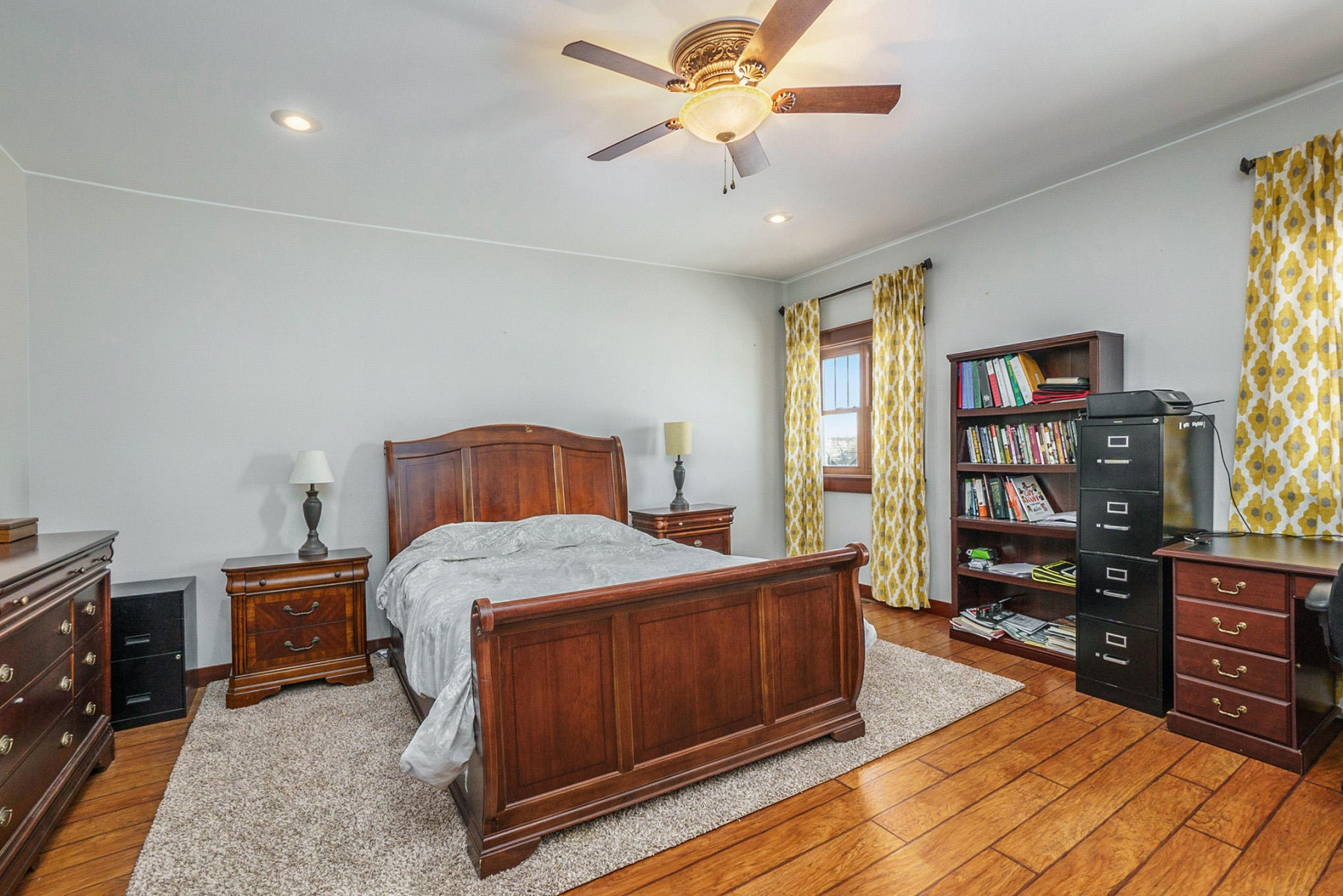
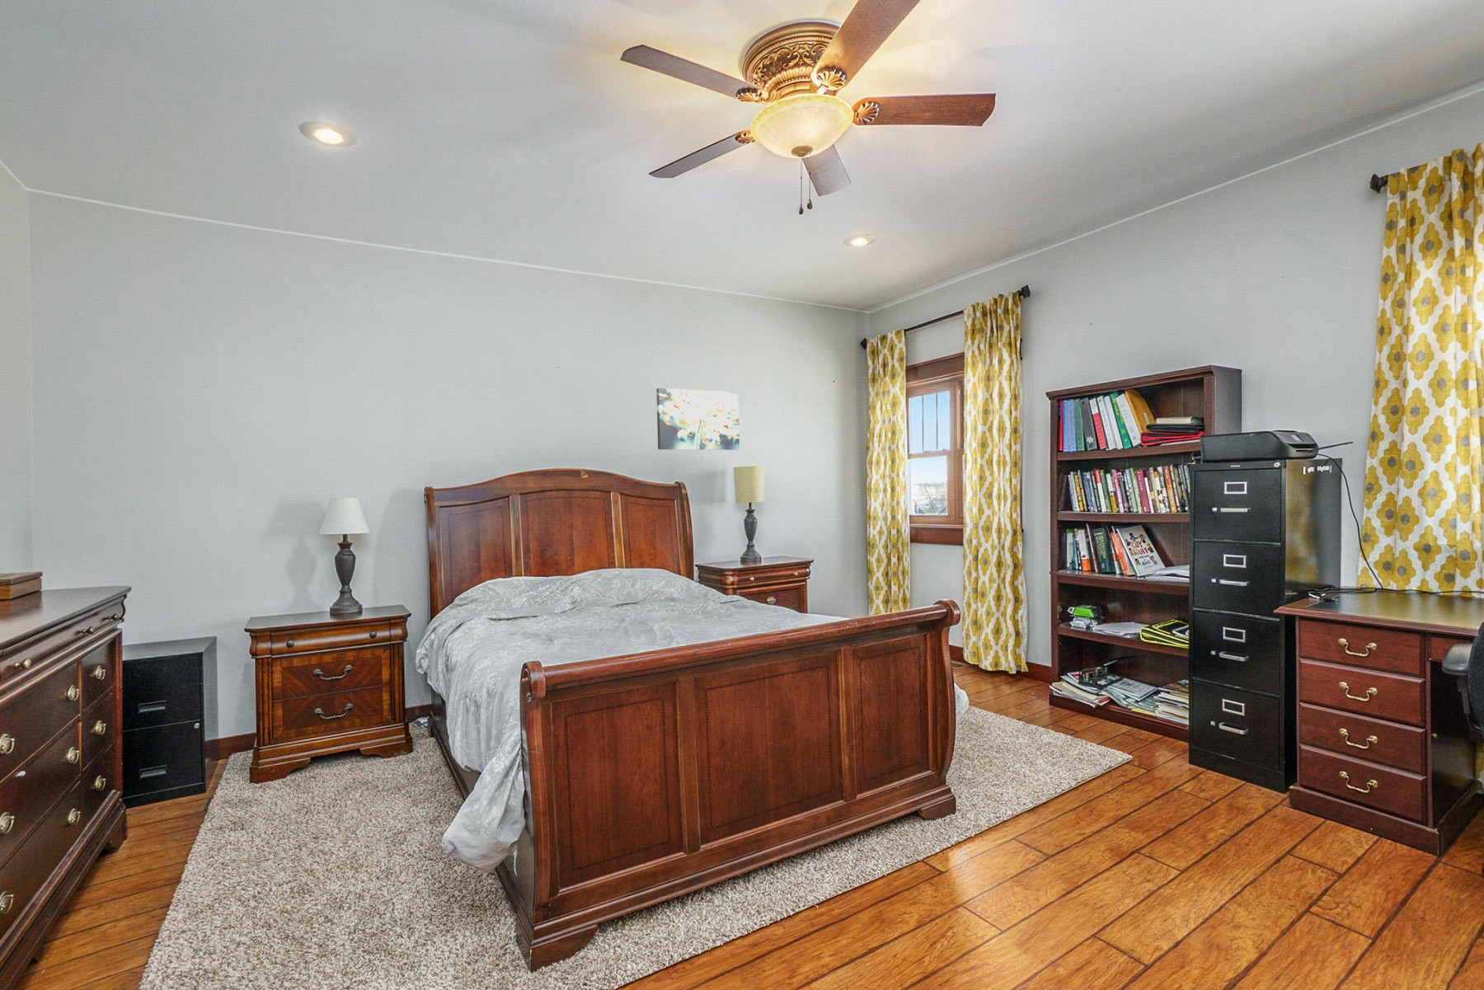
+ wall art (699, 420)
